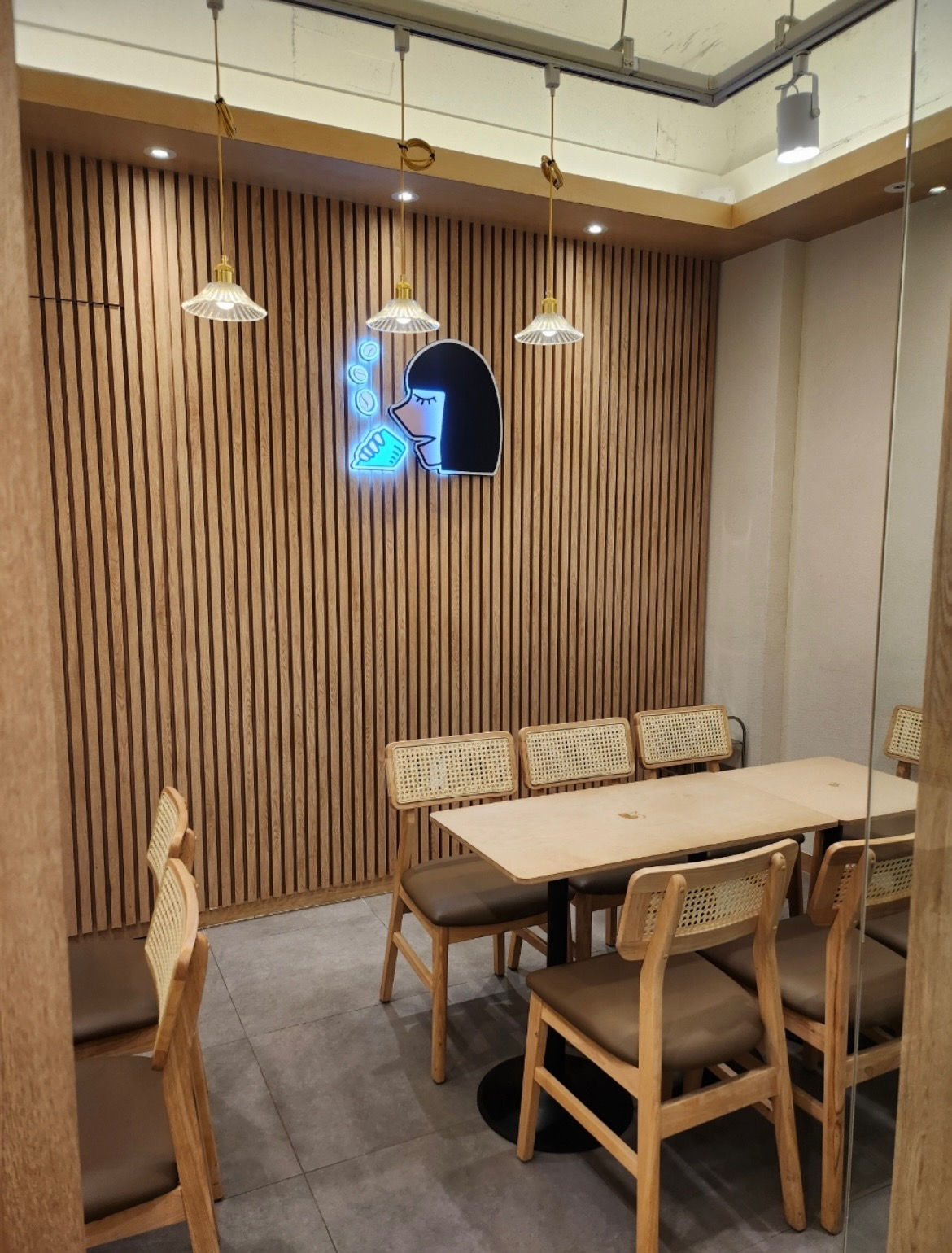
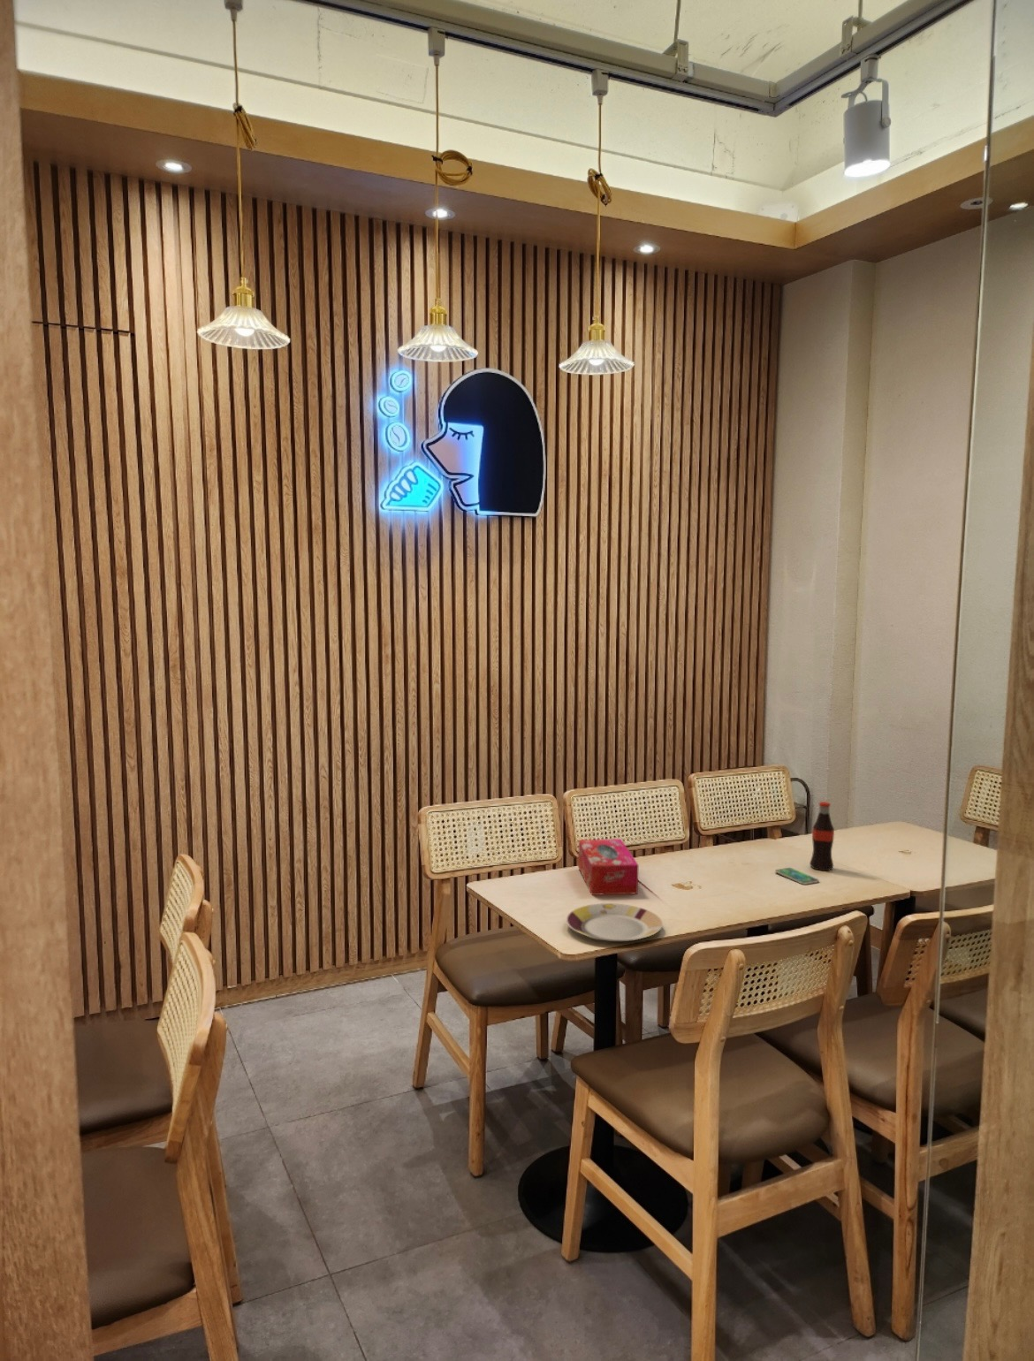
+ smartphone (796, 875)
+ plate (614, 924)
+ tissue box (606, 866)
+ bottle (823, 834)
